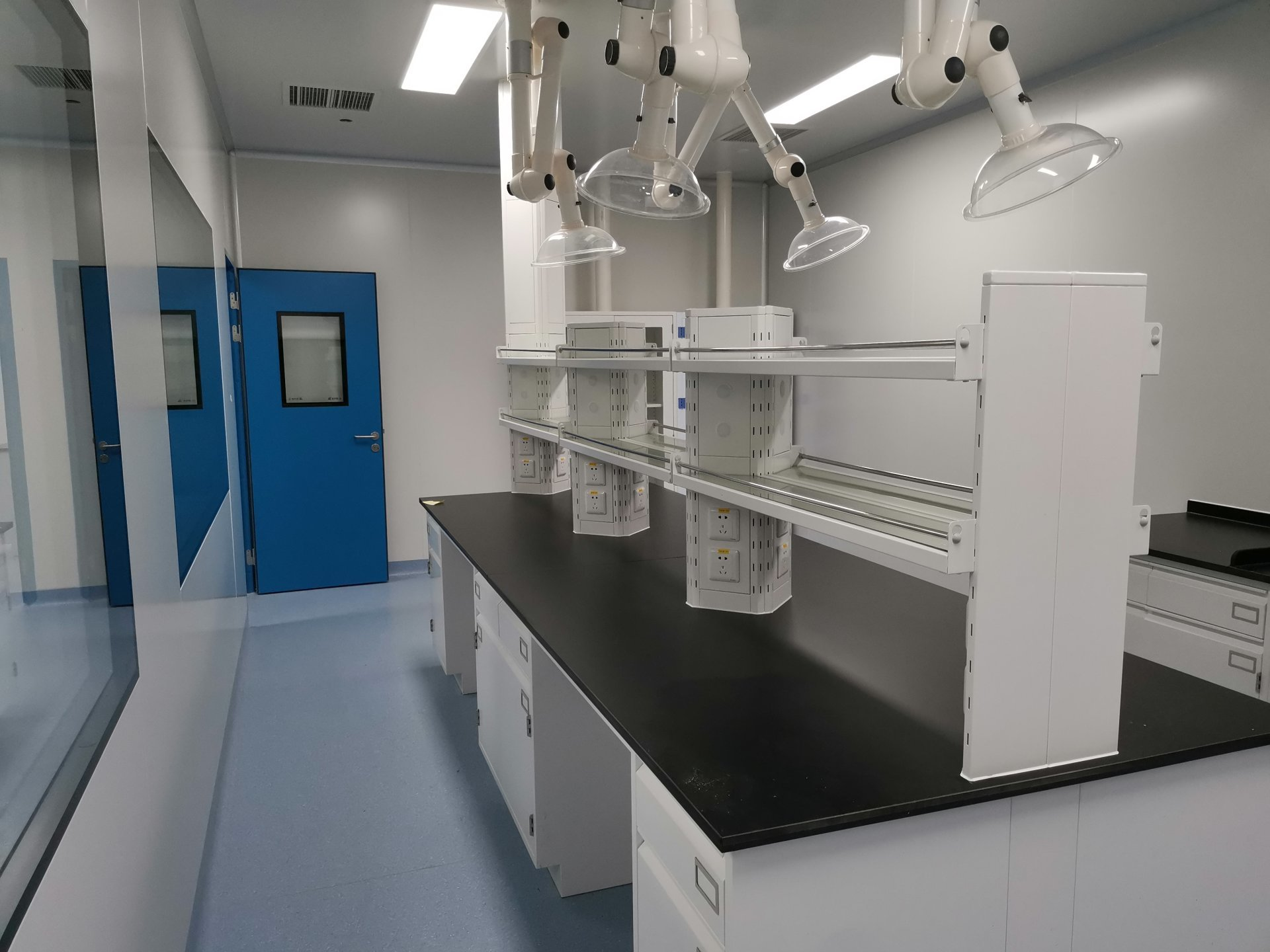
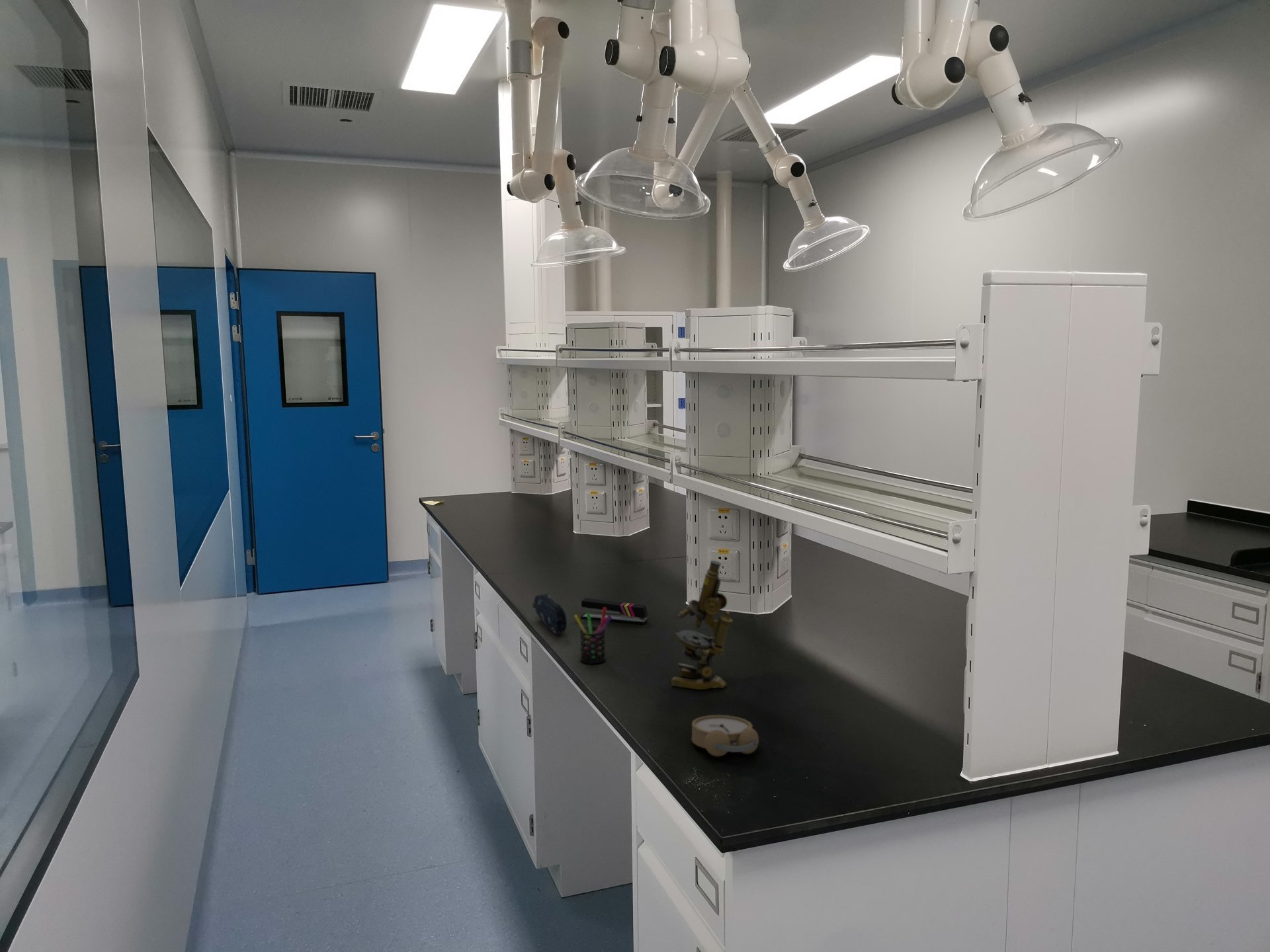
+ microscope (701, 622)
+ stapler (614, 610)
+ pencil case (550, 614)
+ alarm clock (725, 734)
+ pen holder (593, 633)
